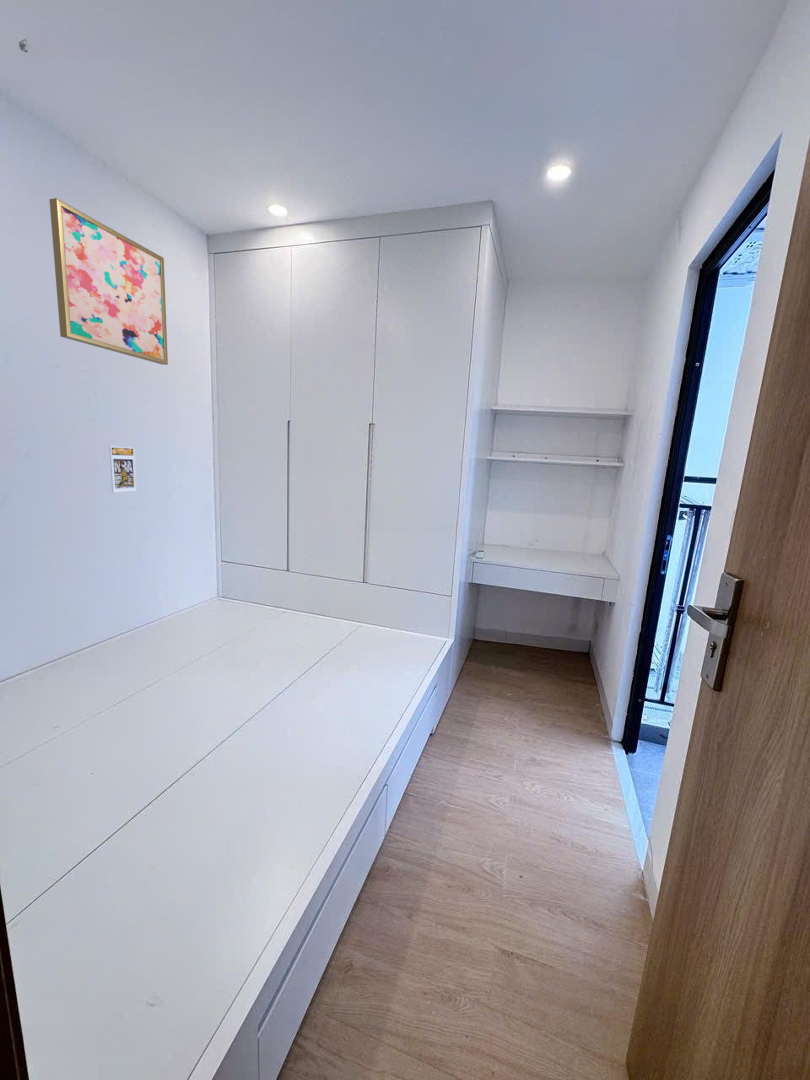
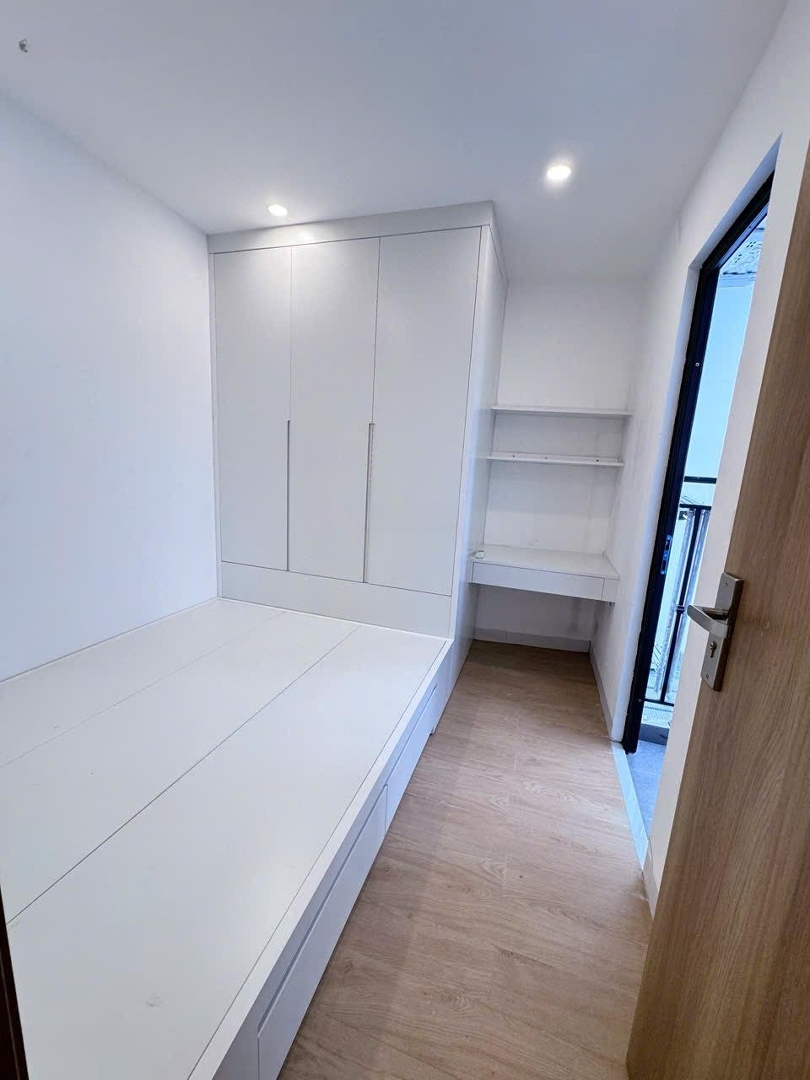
- wall art (116, 293)
- trading card display case (123, 469)
